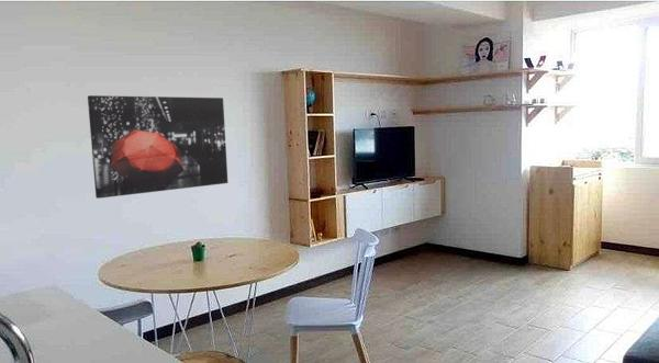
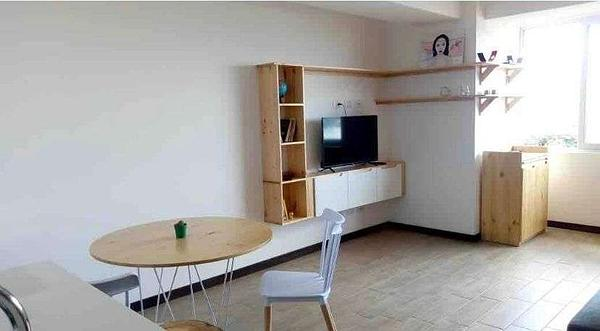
- wall art (164, 144)
